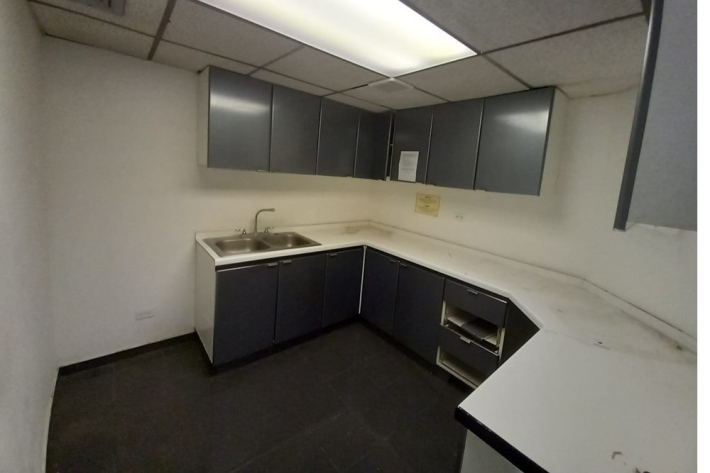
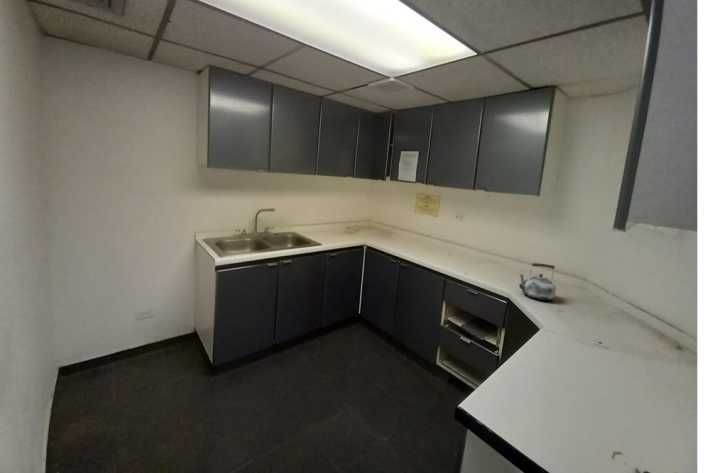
+ kettle (536, 279)
